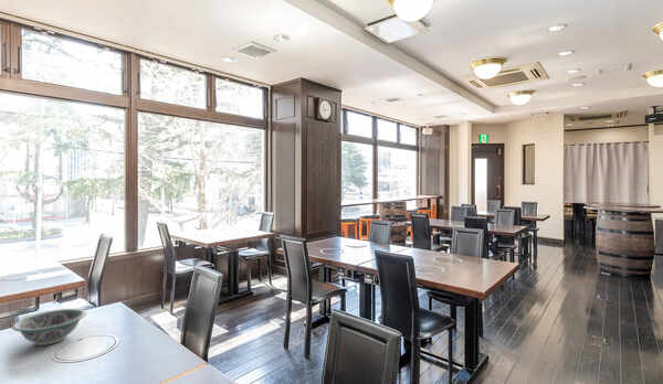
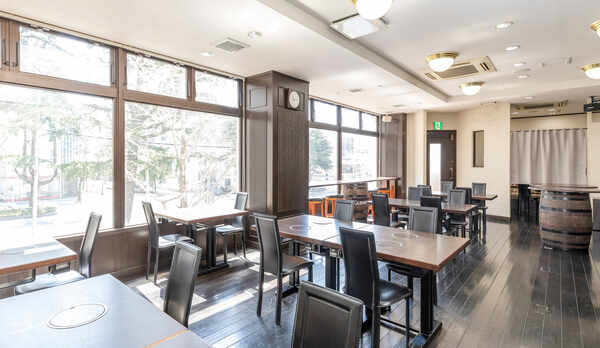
- bowl (51, 329)
